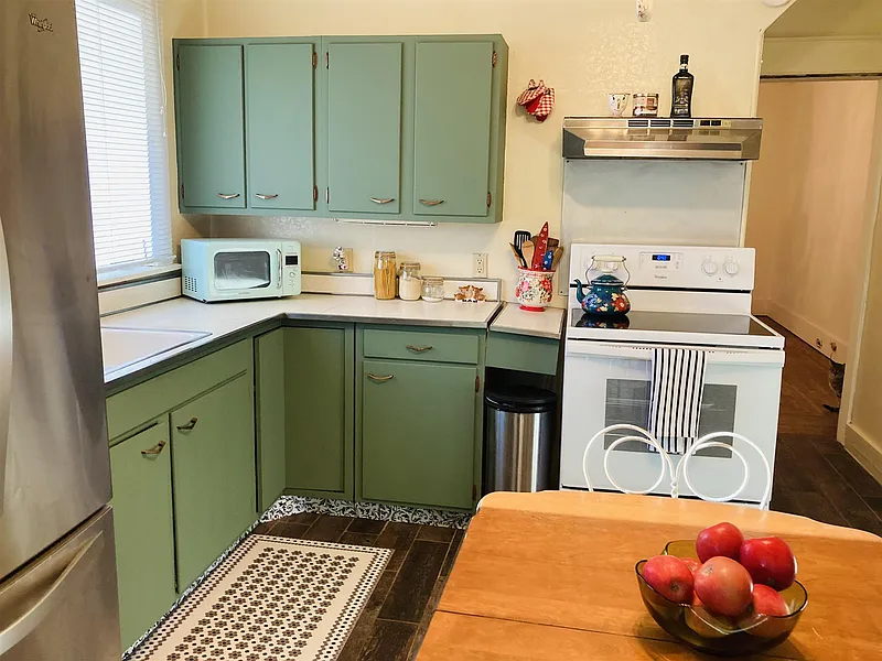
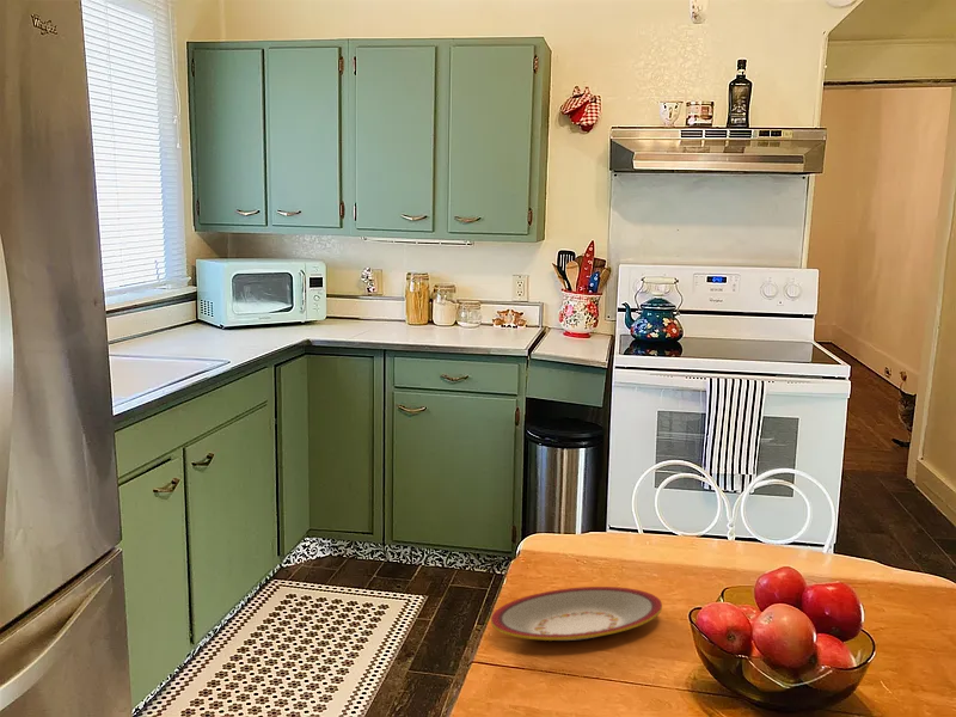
+ plate (577, 618)
